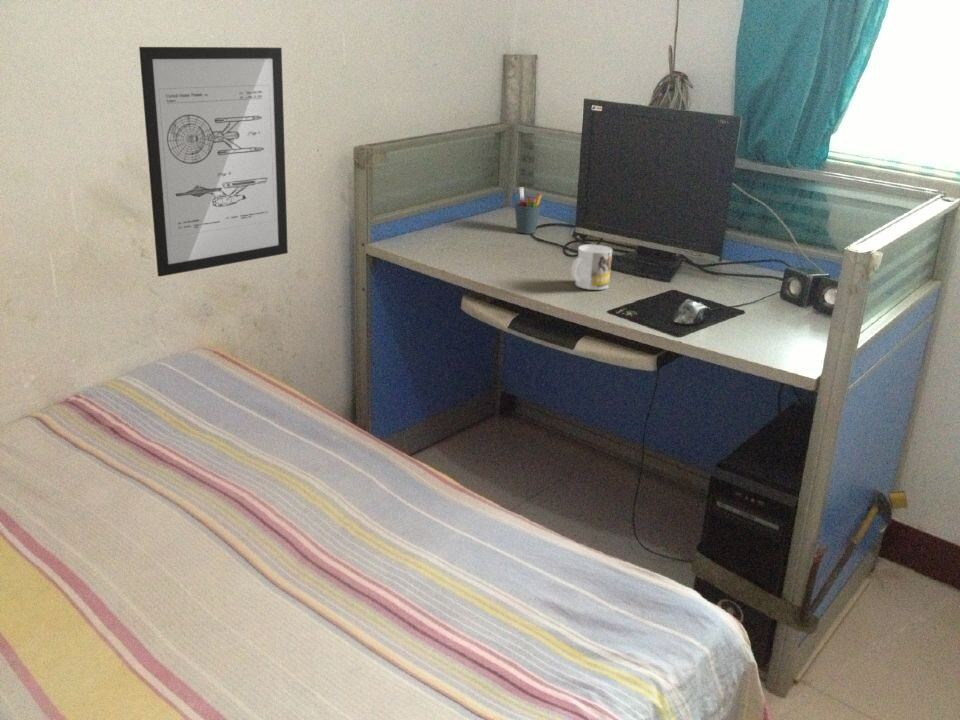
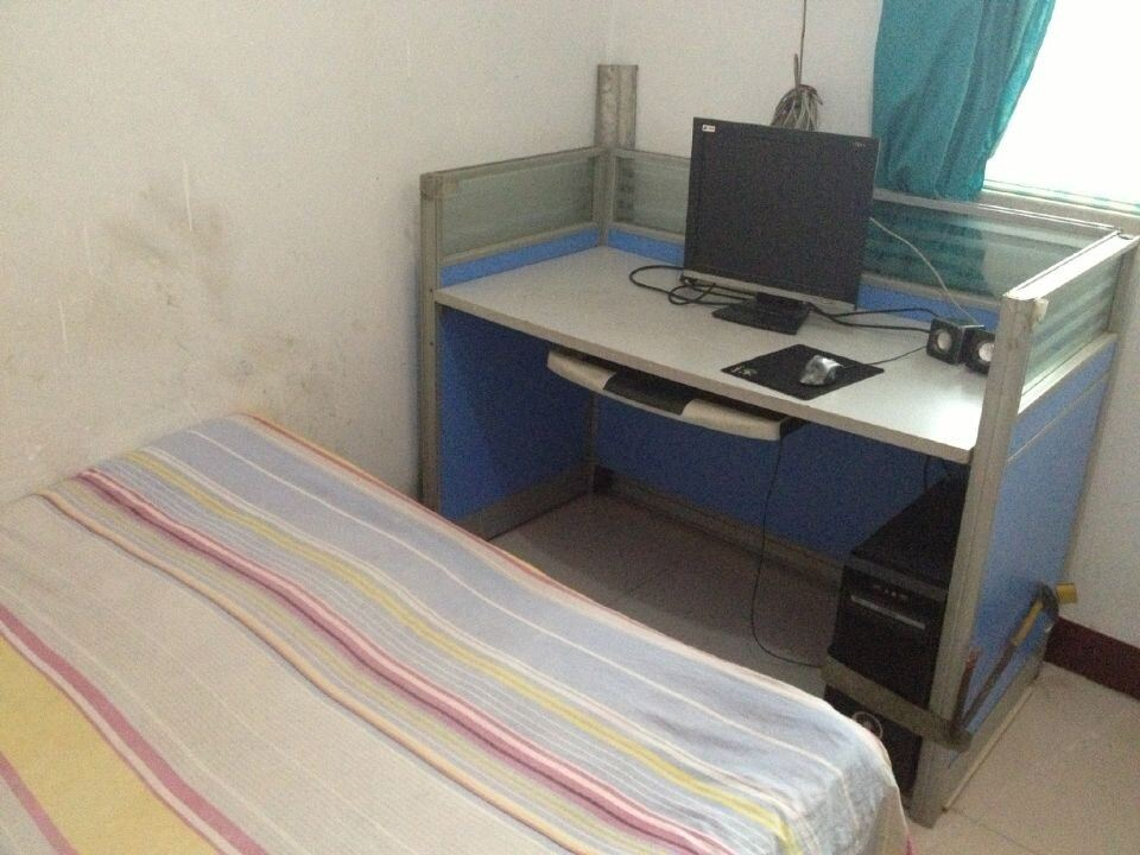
- pen holder (527, 210)
- mug (588, 267)
- wall art (220, 160)
